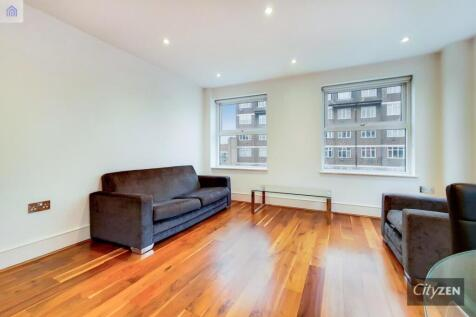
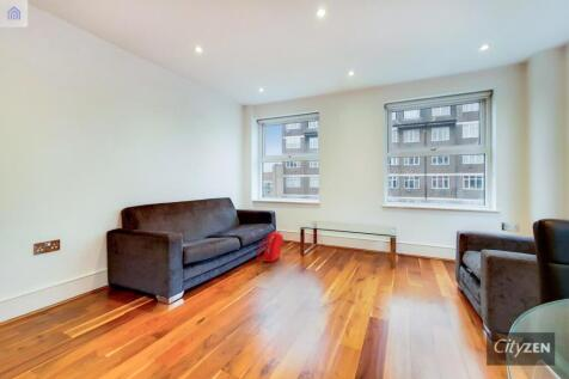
+ backpack (270, 245)
